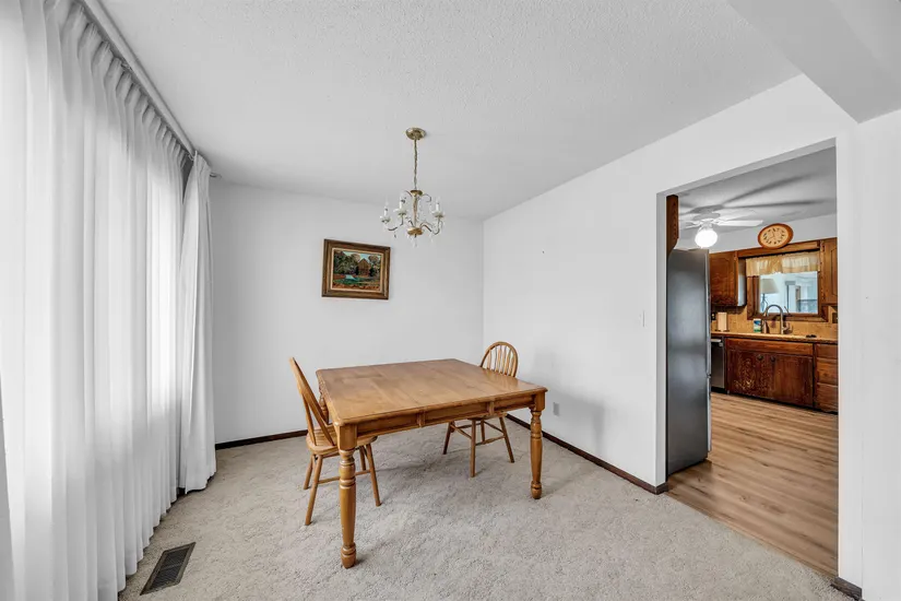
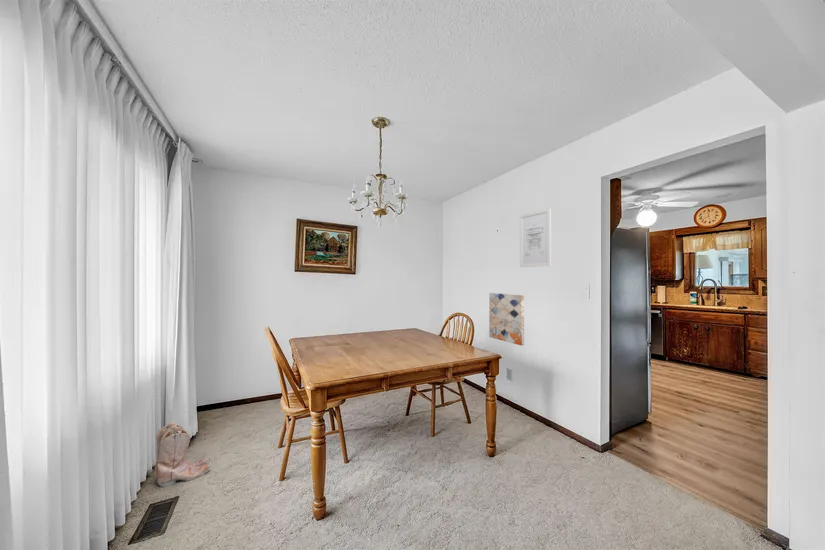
+ wall art (534, 239)
+ wall art (505, 317)
+ boots (183, 448)
